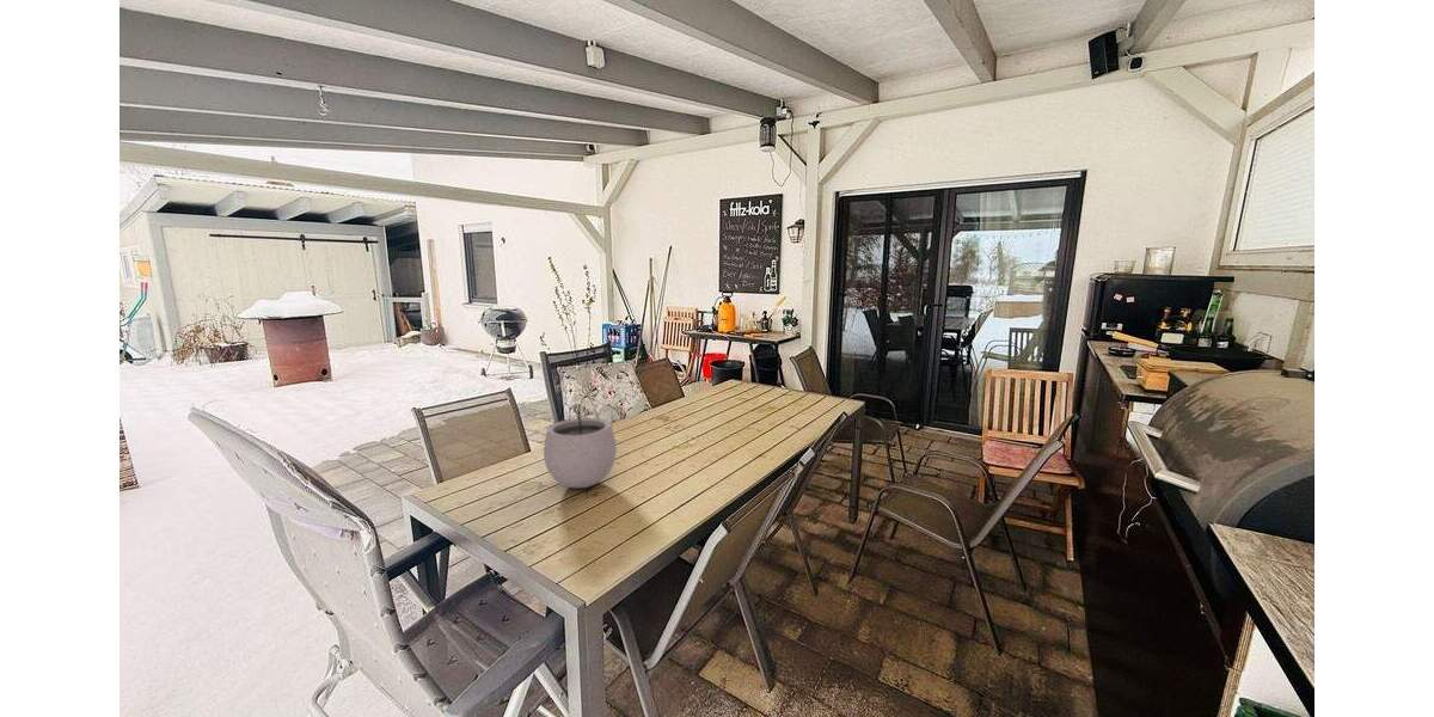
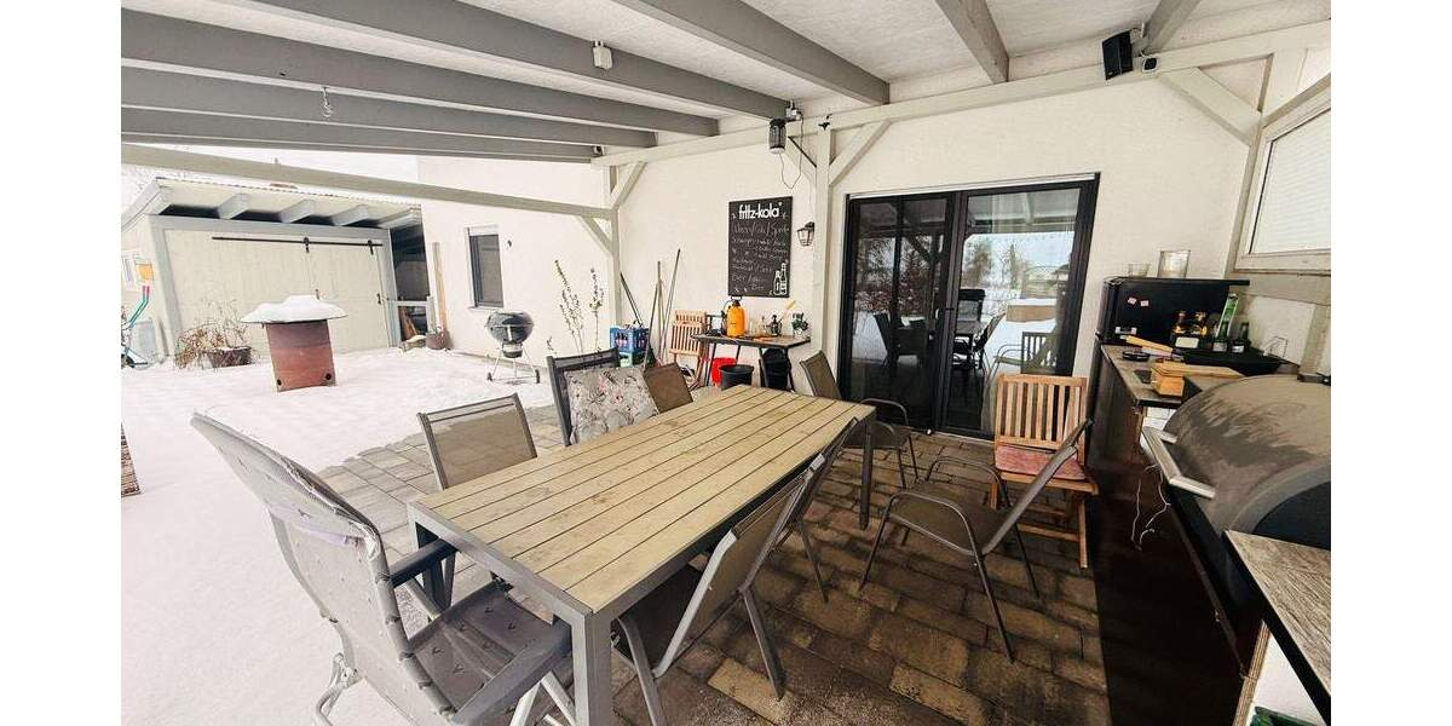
- plant pot (580, 442)
